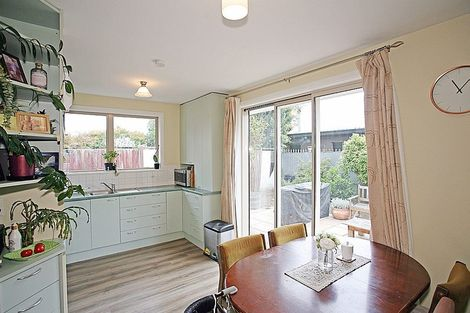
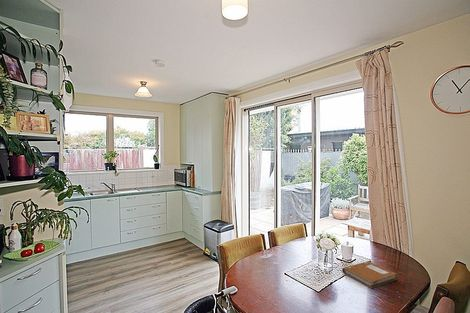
+ notebook (369, 272)
